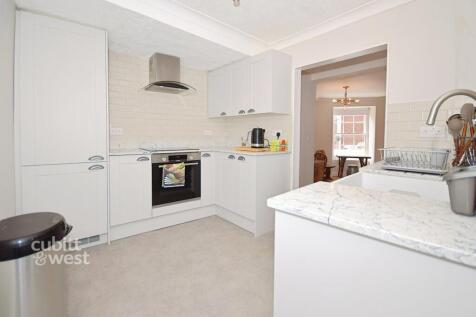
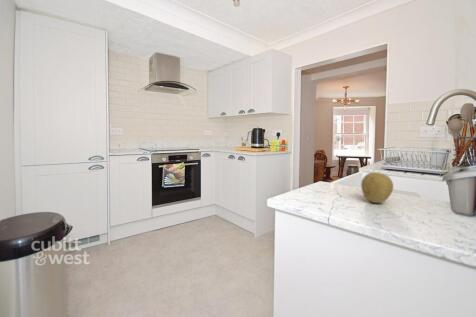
+ fruit (376, 187)
